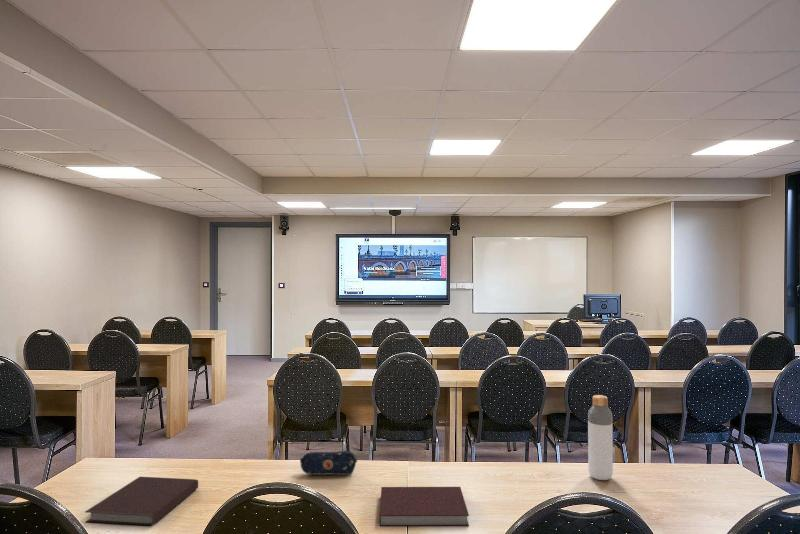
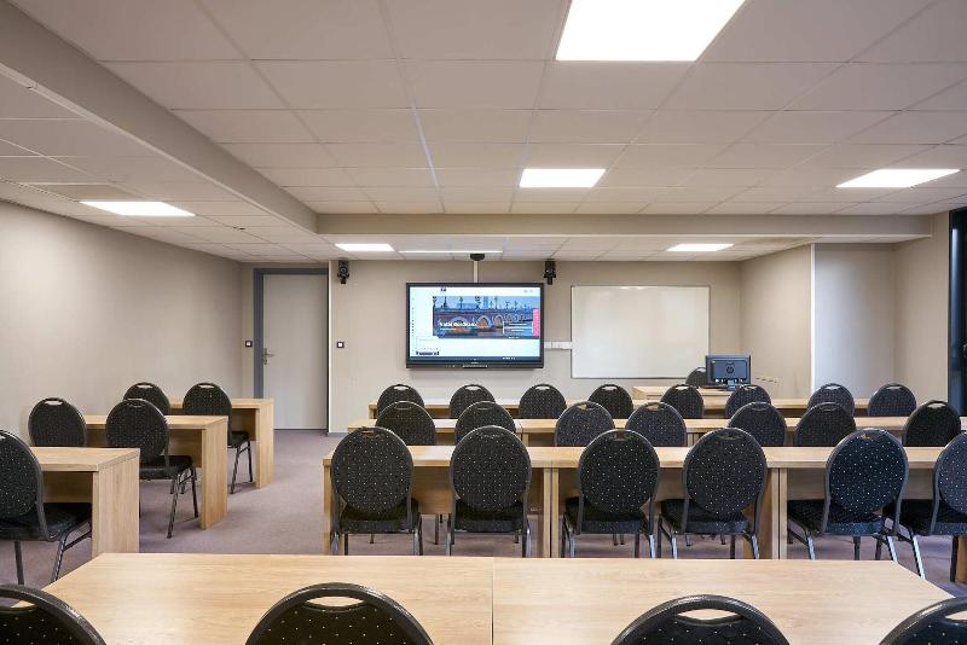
- notebook (422, 505)
- pencil case (328, 462)
- notebook (145, 499)
- bottle (600, 436)
